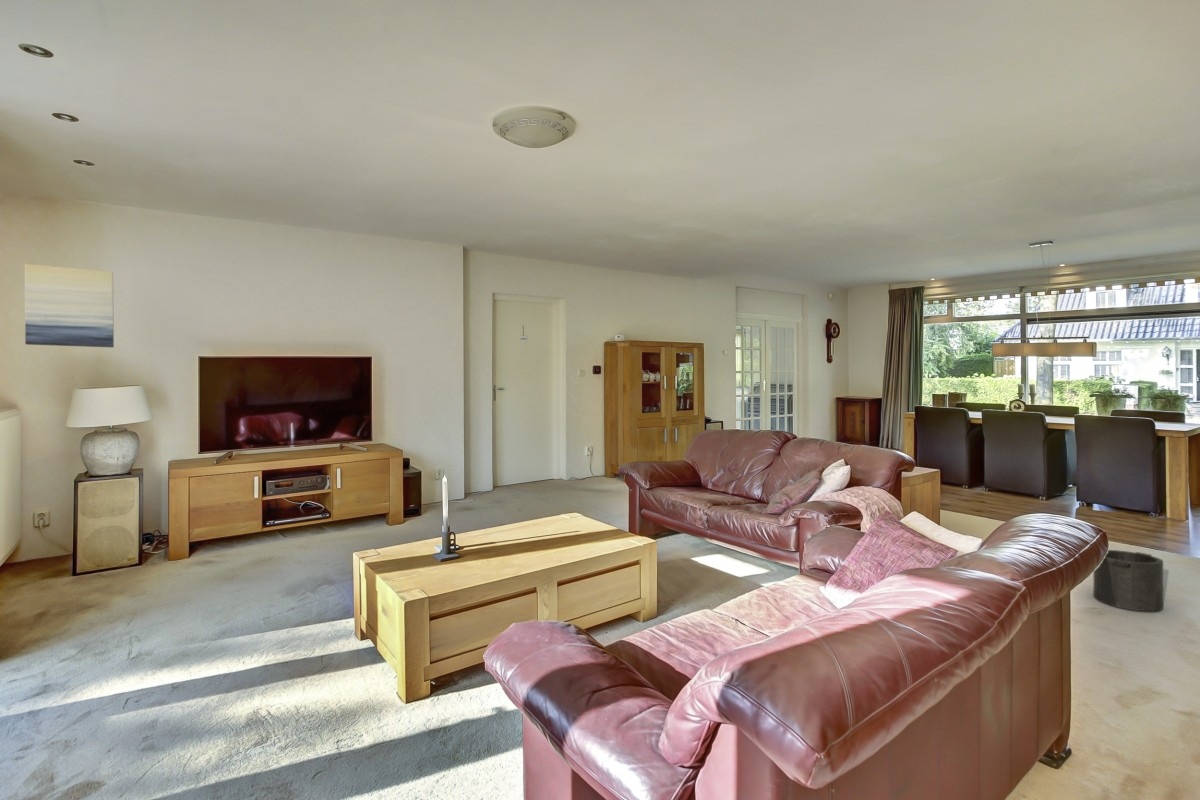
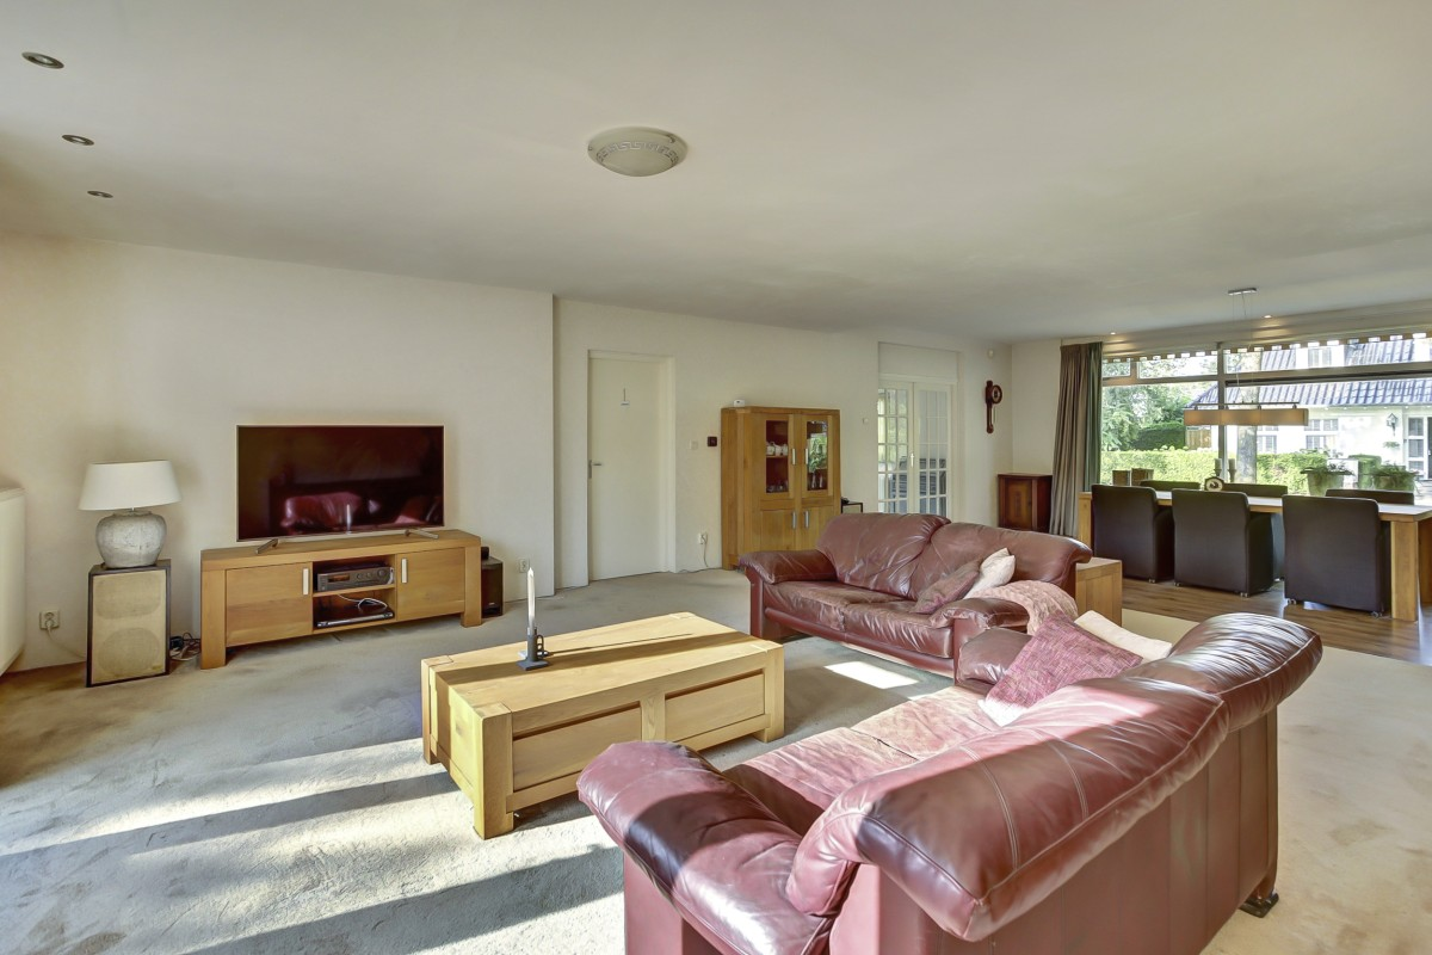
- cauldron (1127, 579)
- wall art (70, 307)
